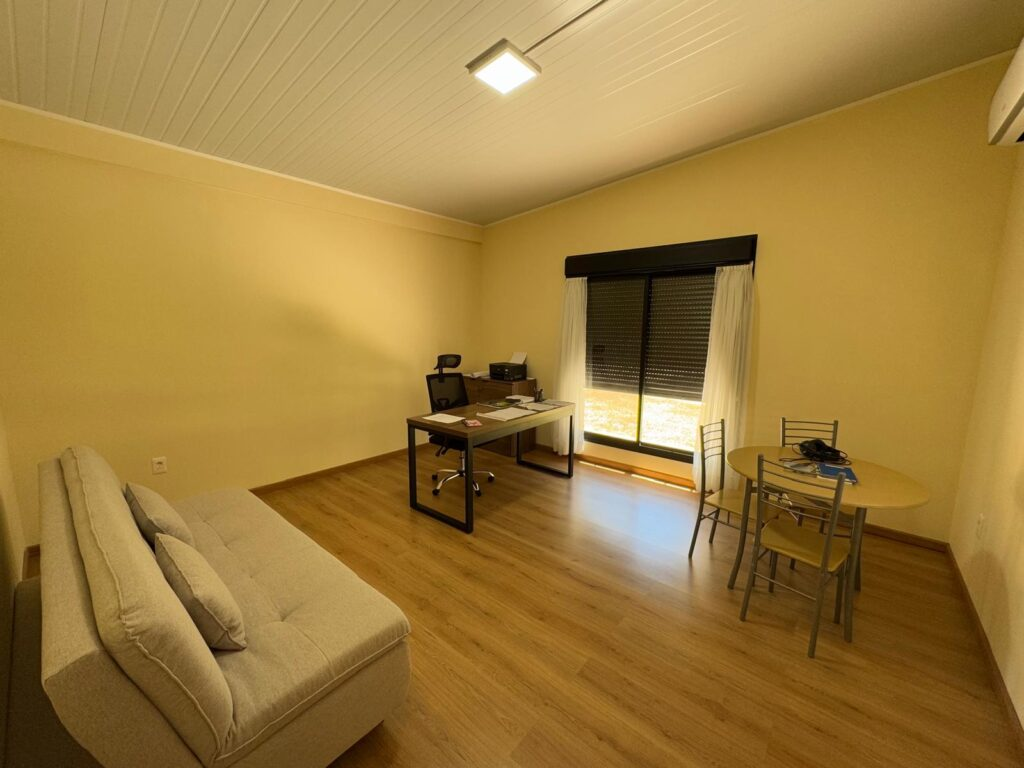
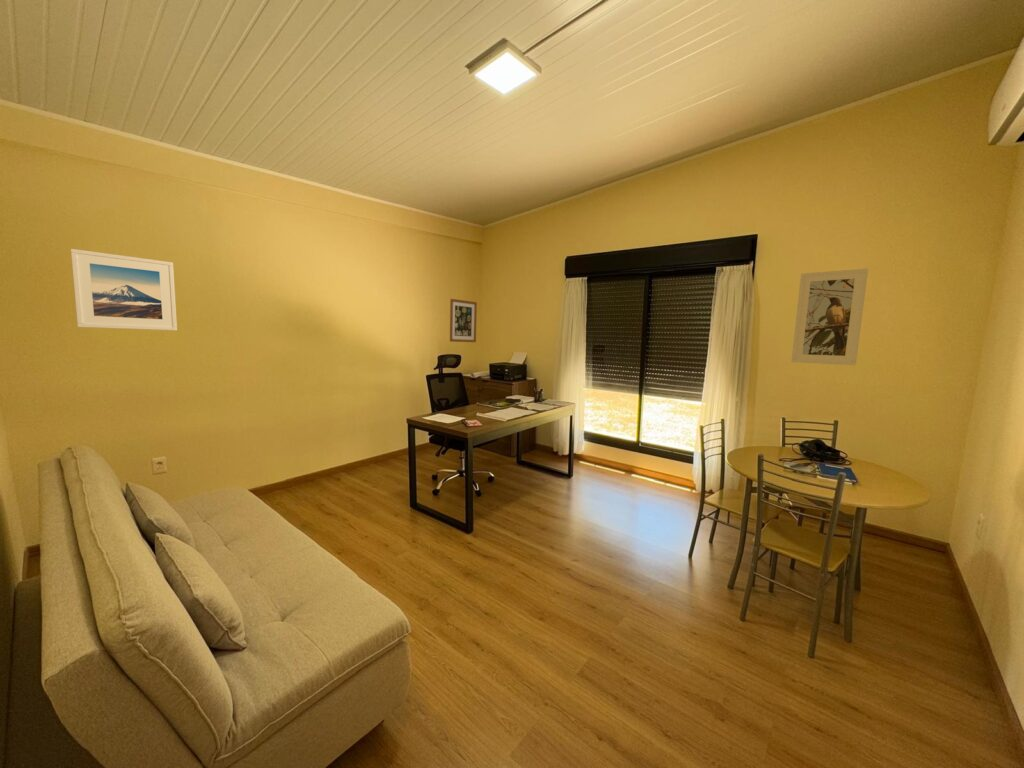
+ wall art (463, 321)
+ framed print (127, 292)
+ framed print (827, 318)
